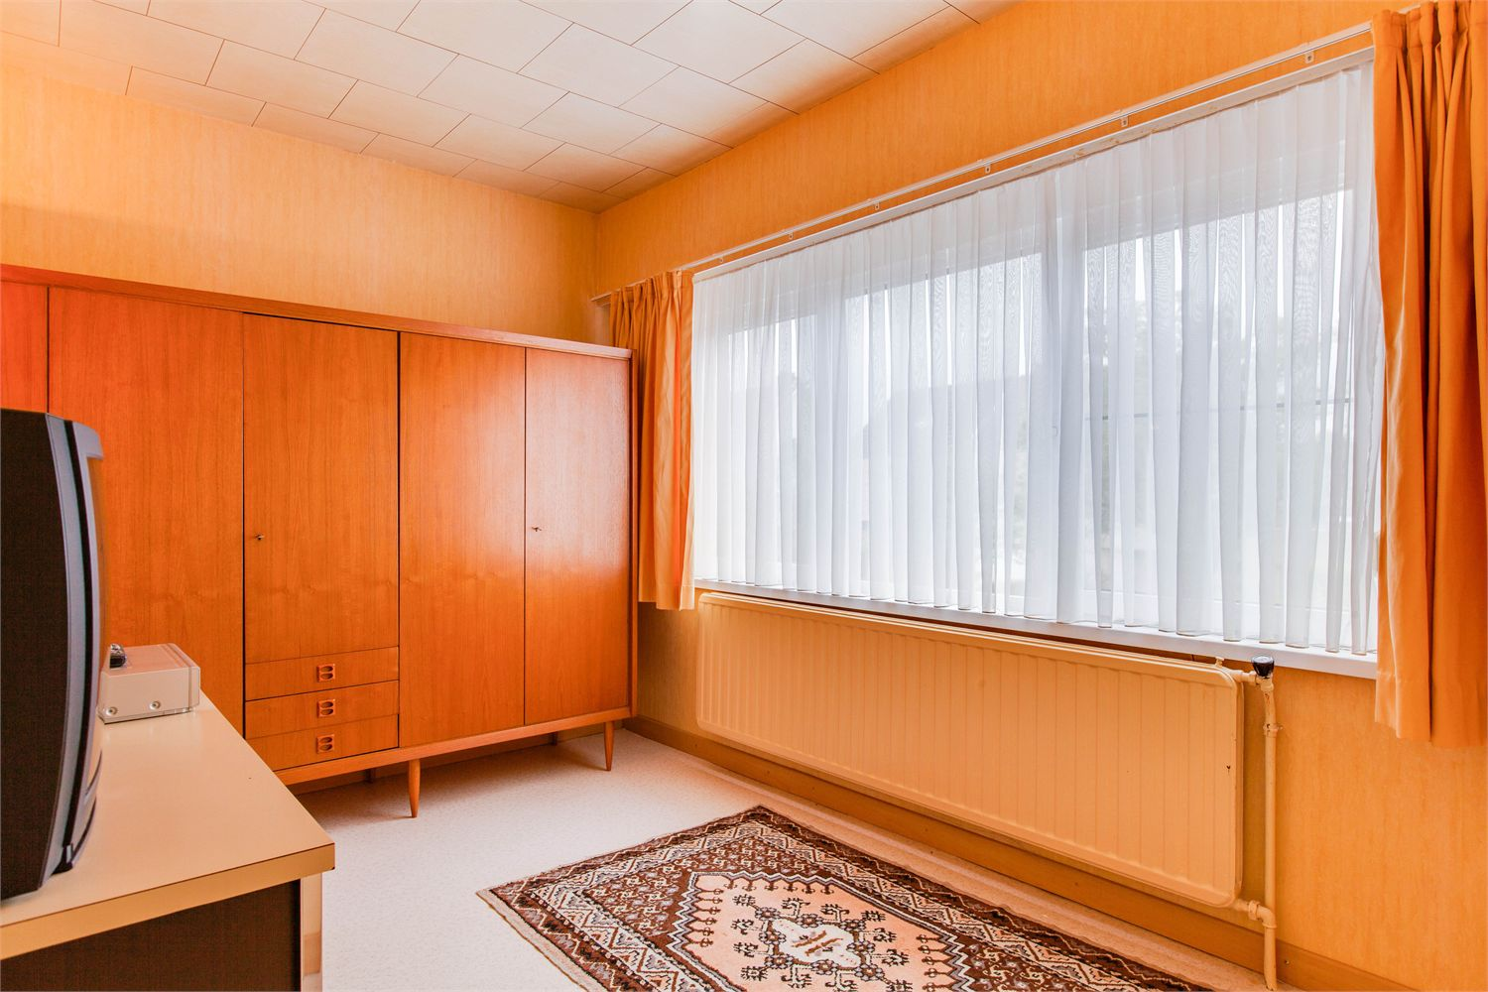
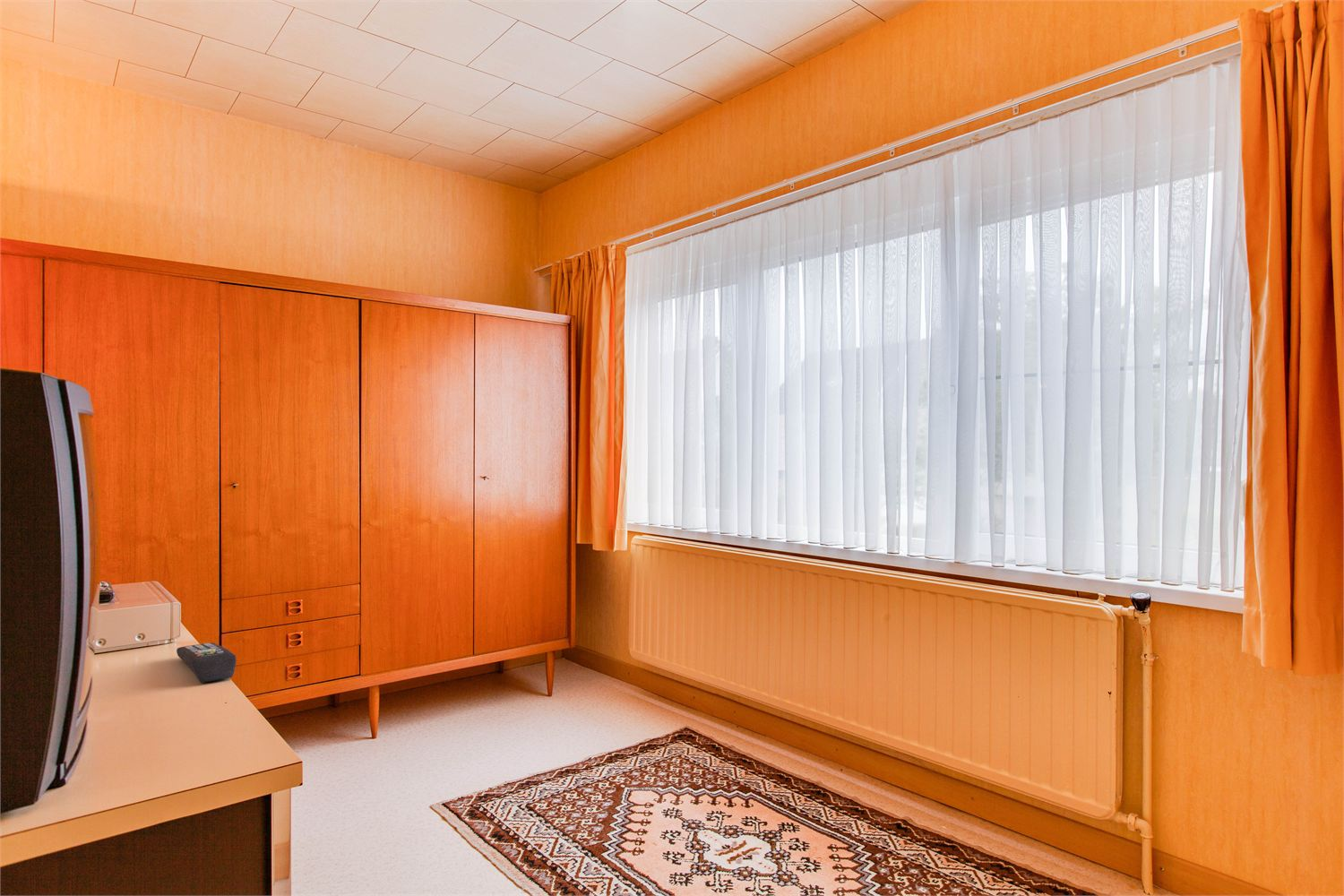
+ remote control (205, 657)
